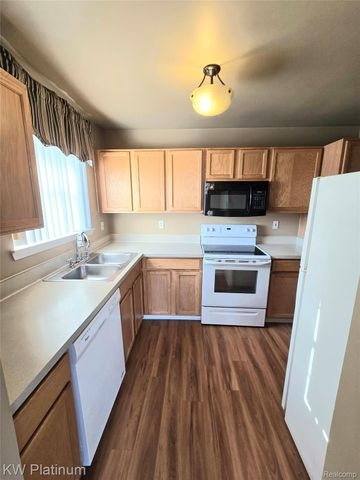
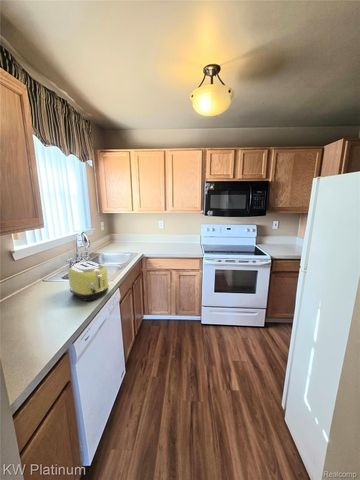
+ toaster (89, 279)
